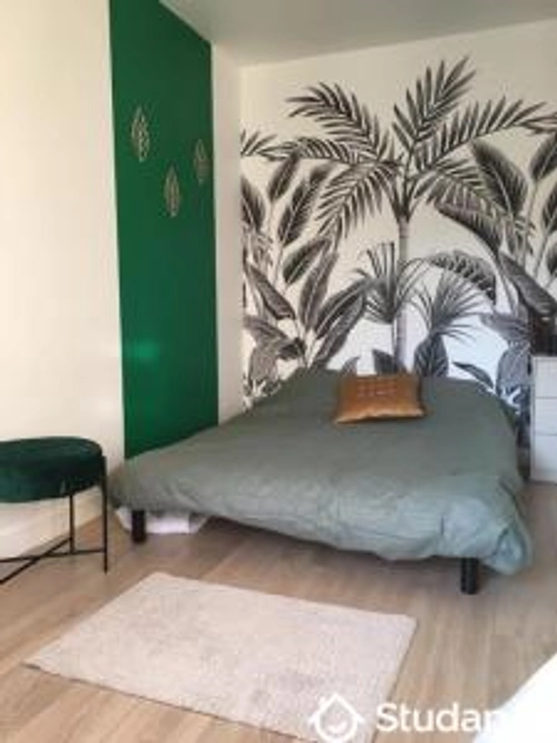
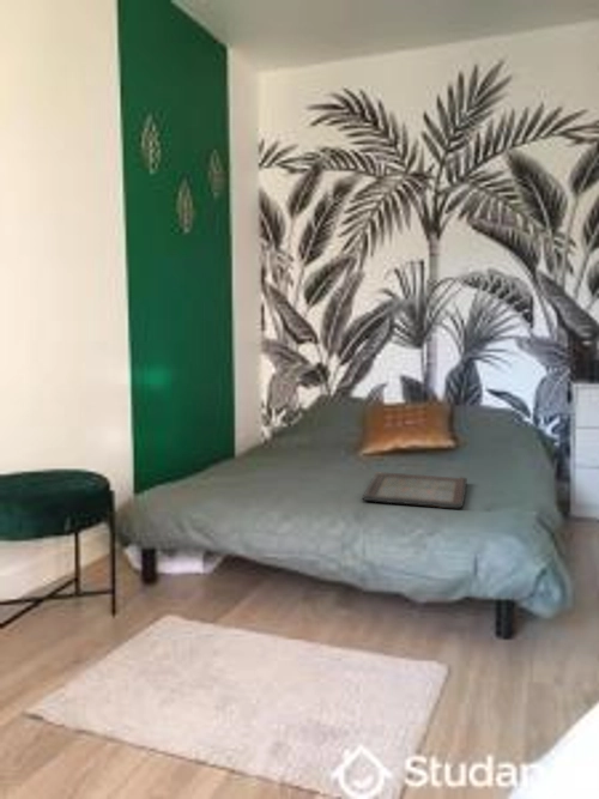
+ serving tray (415, 488)
